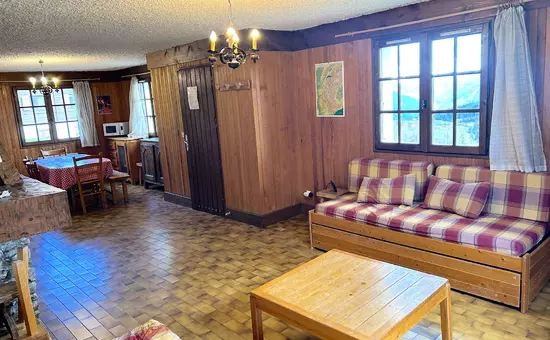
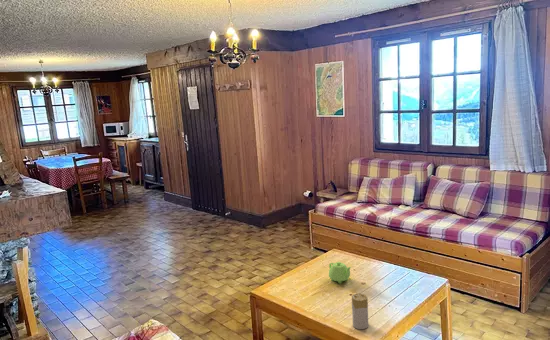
+ teapot (340, 271)
+ candle (359, 311)
